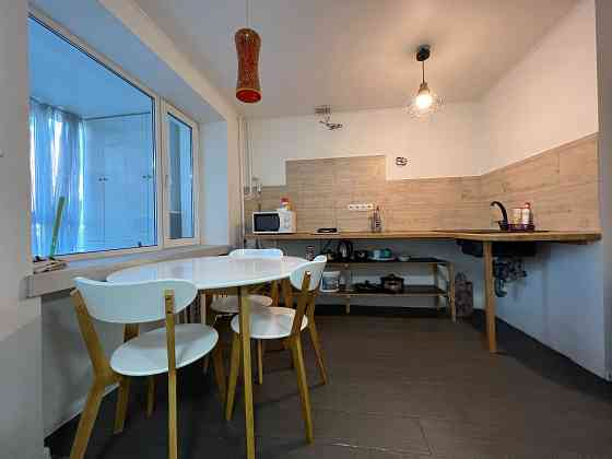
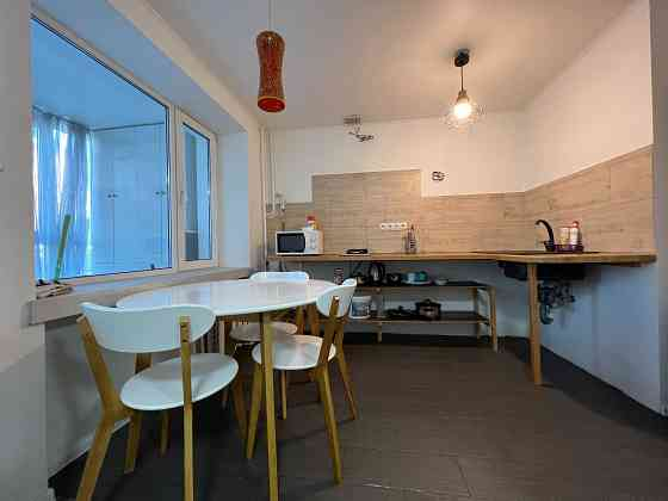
- trash bin (459, 292)
